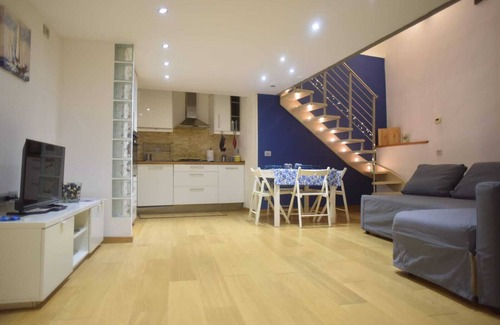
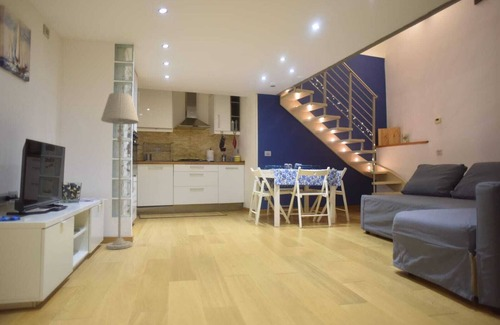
+ floor lamp (119, 170)
